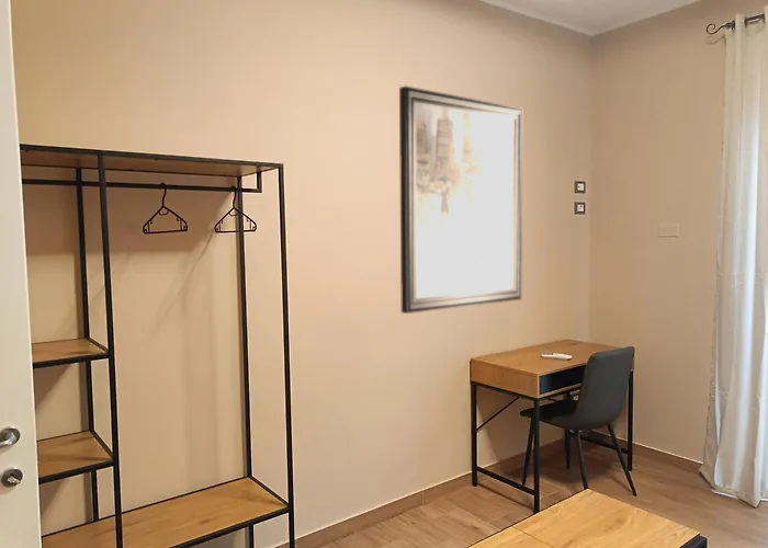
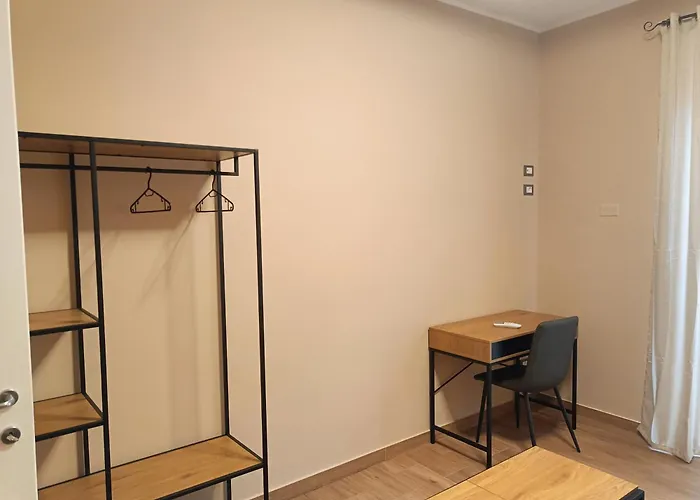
- wall art (466, 203)
